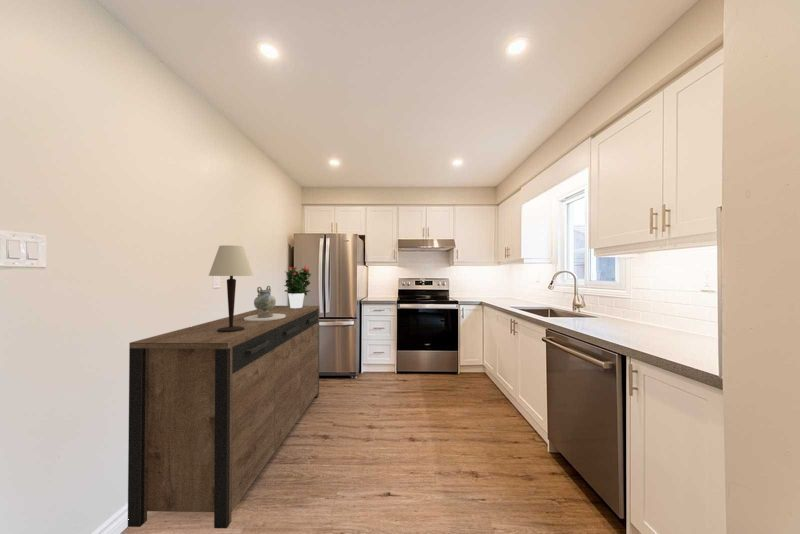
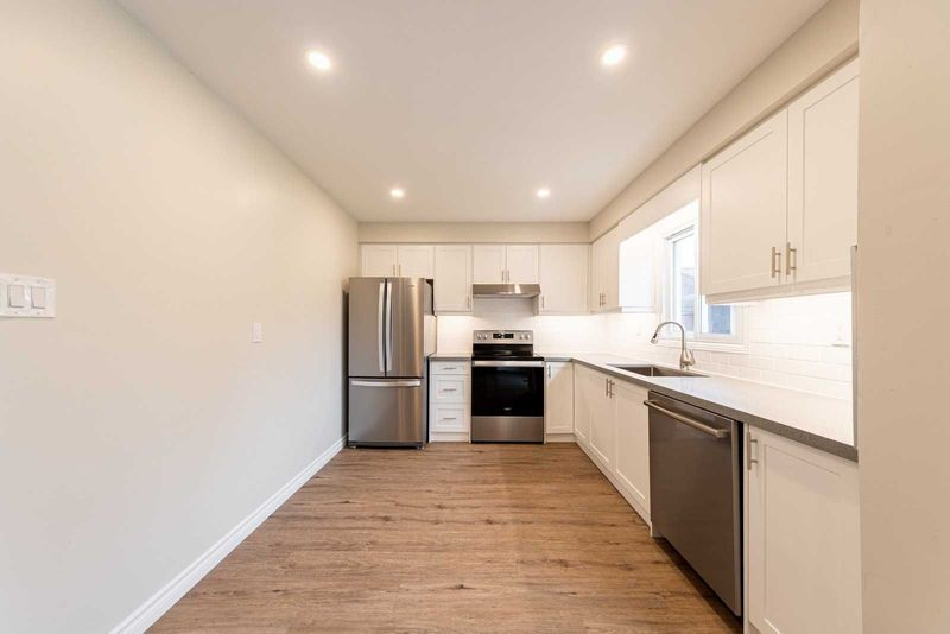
- table lamp (231, 287)
- sideboard (258, 378)
- decorative vase (265, 301)
- potted flower (297, 286)
